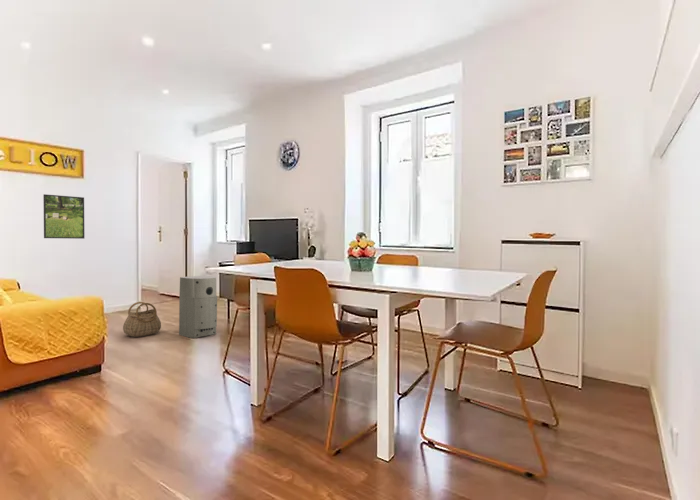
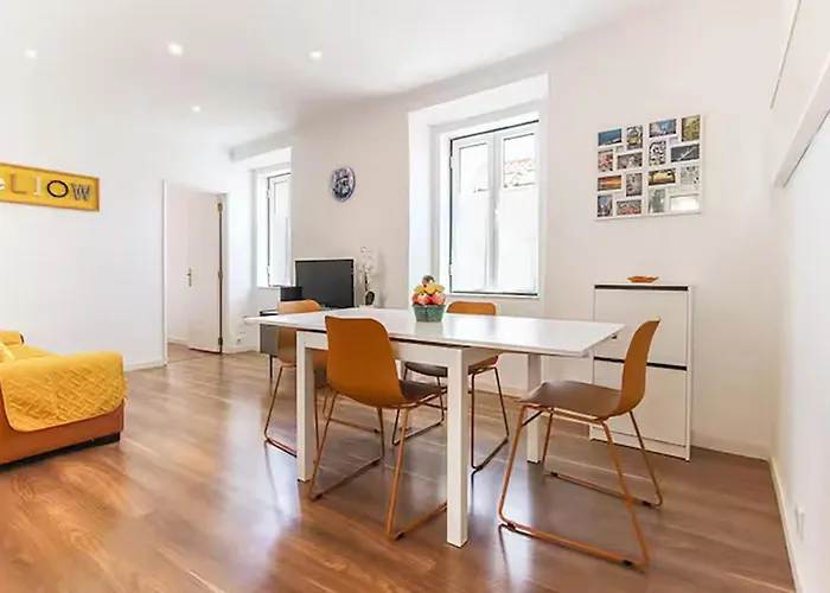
- air purifier (199, 305)
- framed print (64, 217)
- basket (142, 318)
